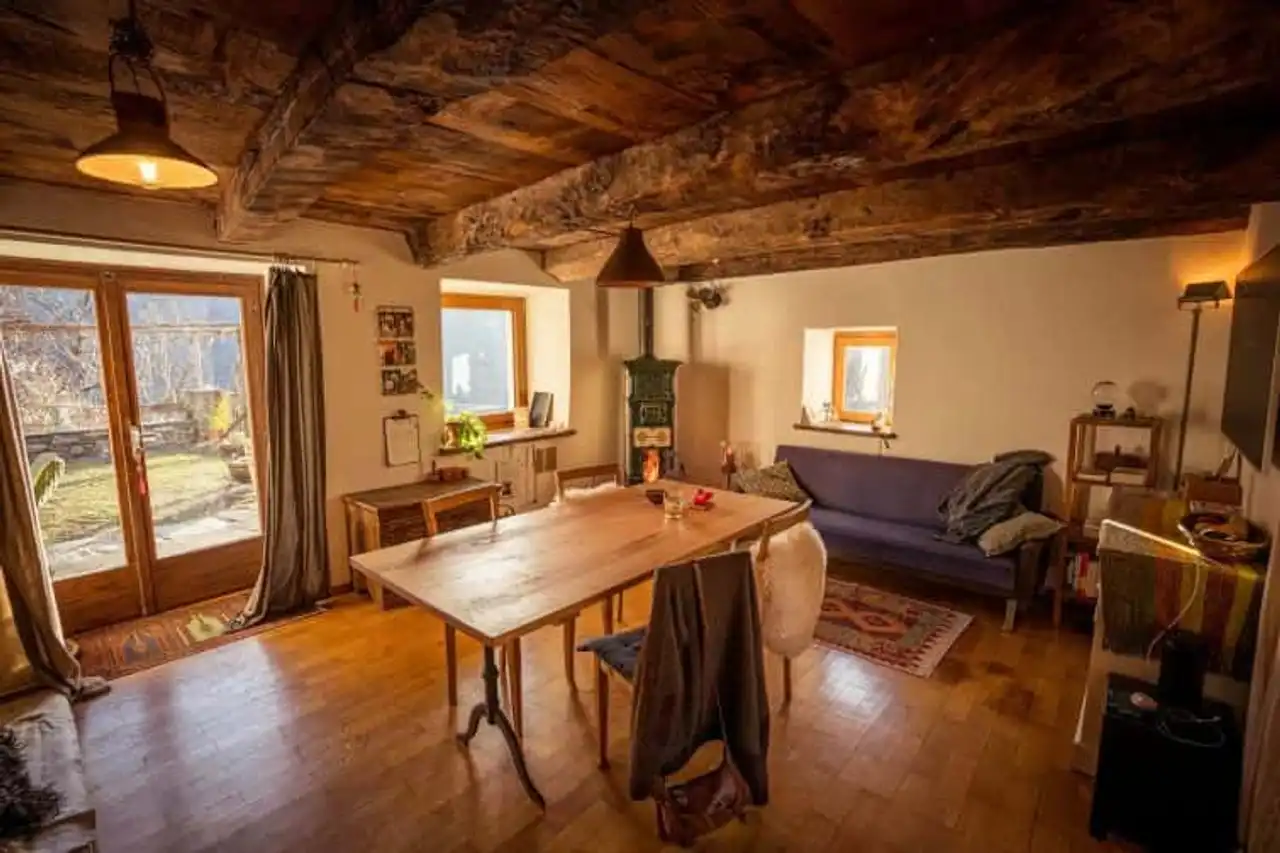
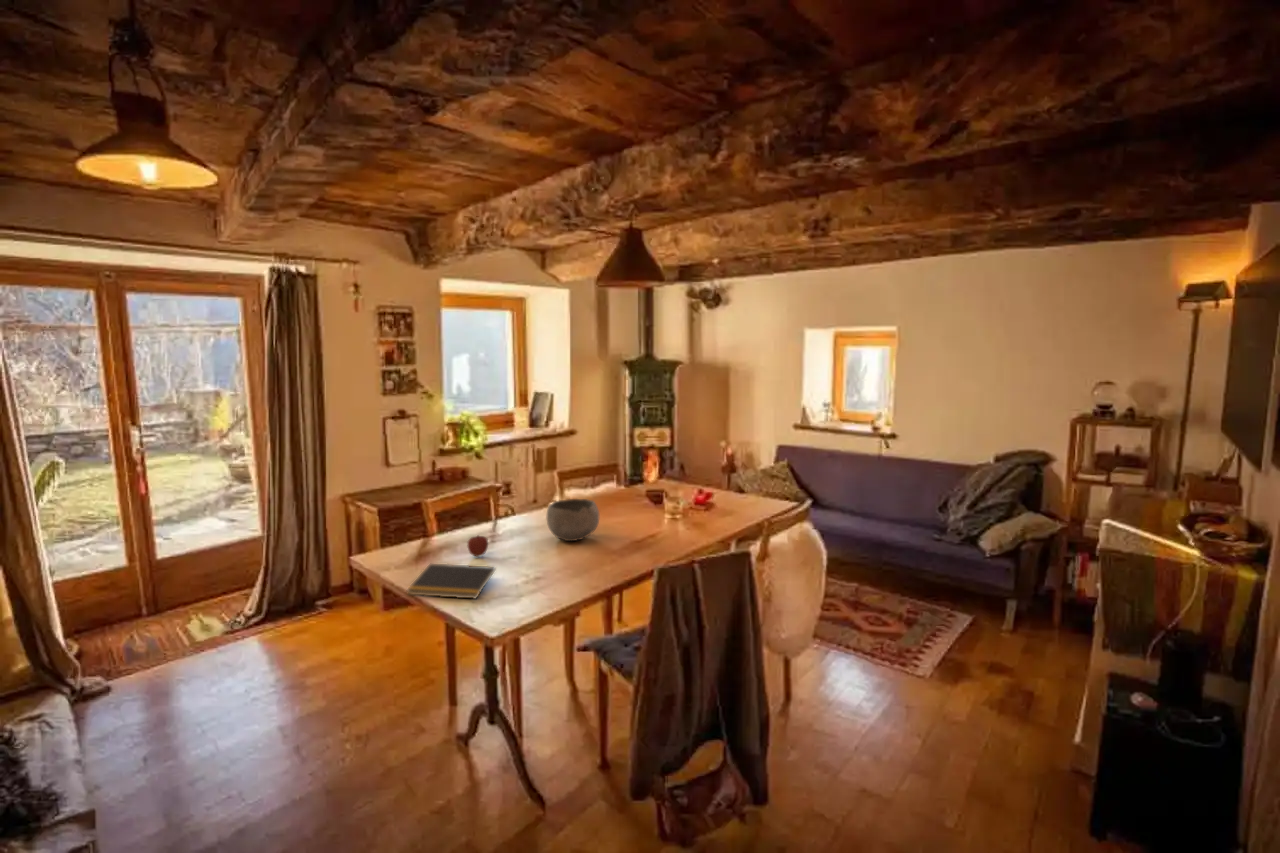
+ fruit (478, 545)
+ bowl (573, 520)
+ notepad (452, 580)
